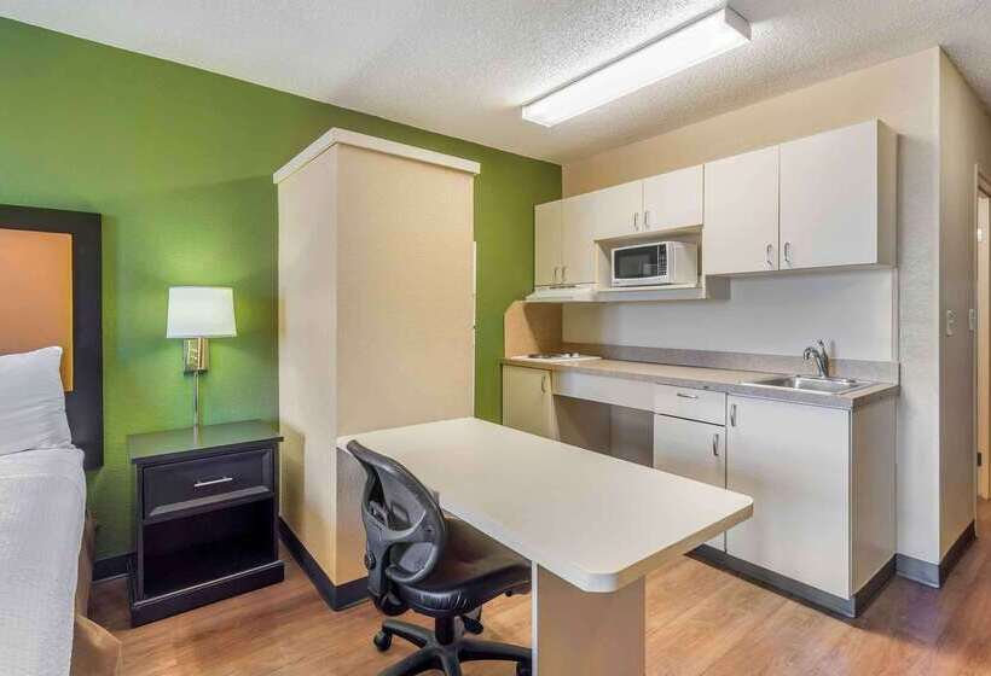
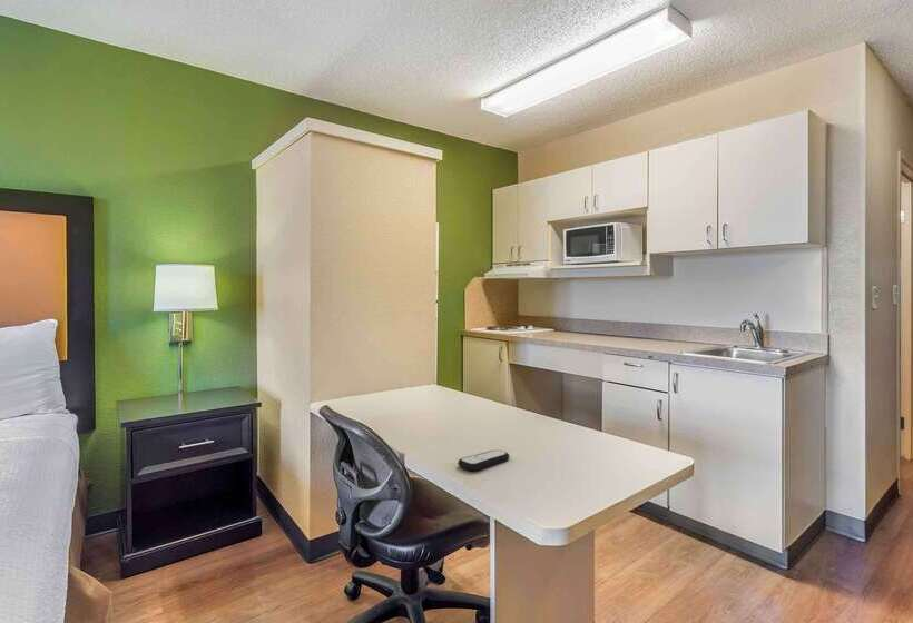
+ remote control (484, 458)
